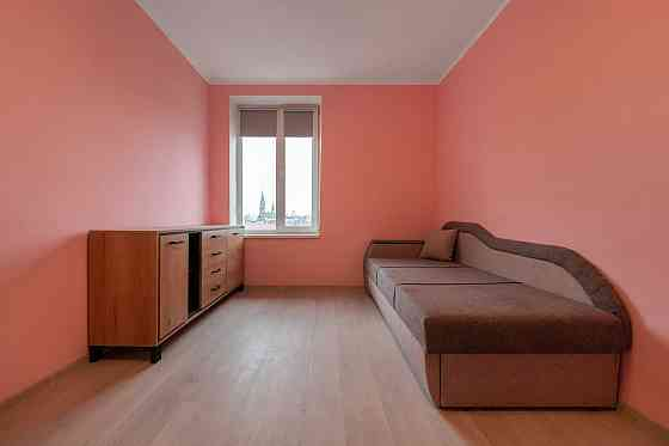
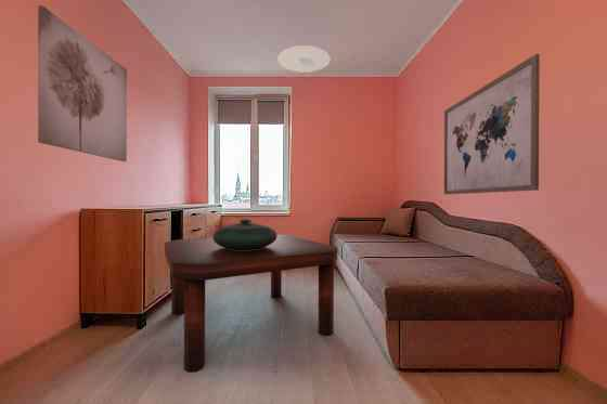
+ wall art (480, 141)
+ coffee table (246, 274)
+ ceiling light (304, 57)
+ wall art (90, 99)
+ decorative bowl (245, 233)
